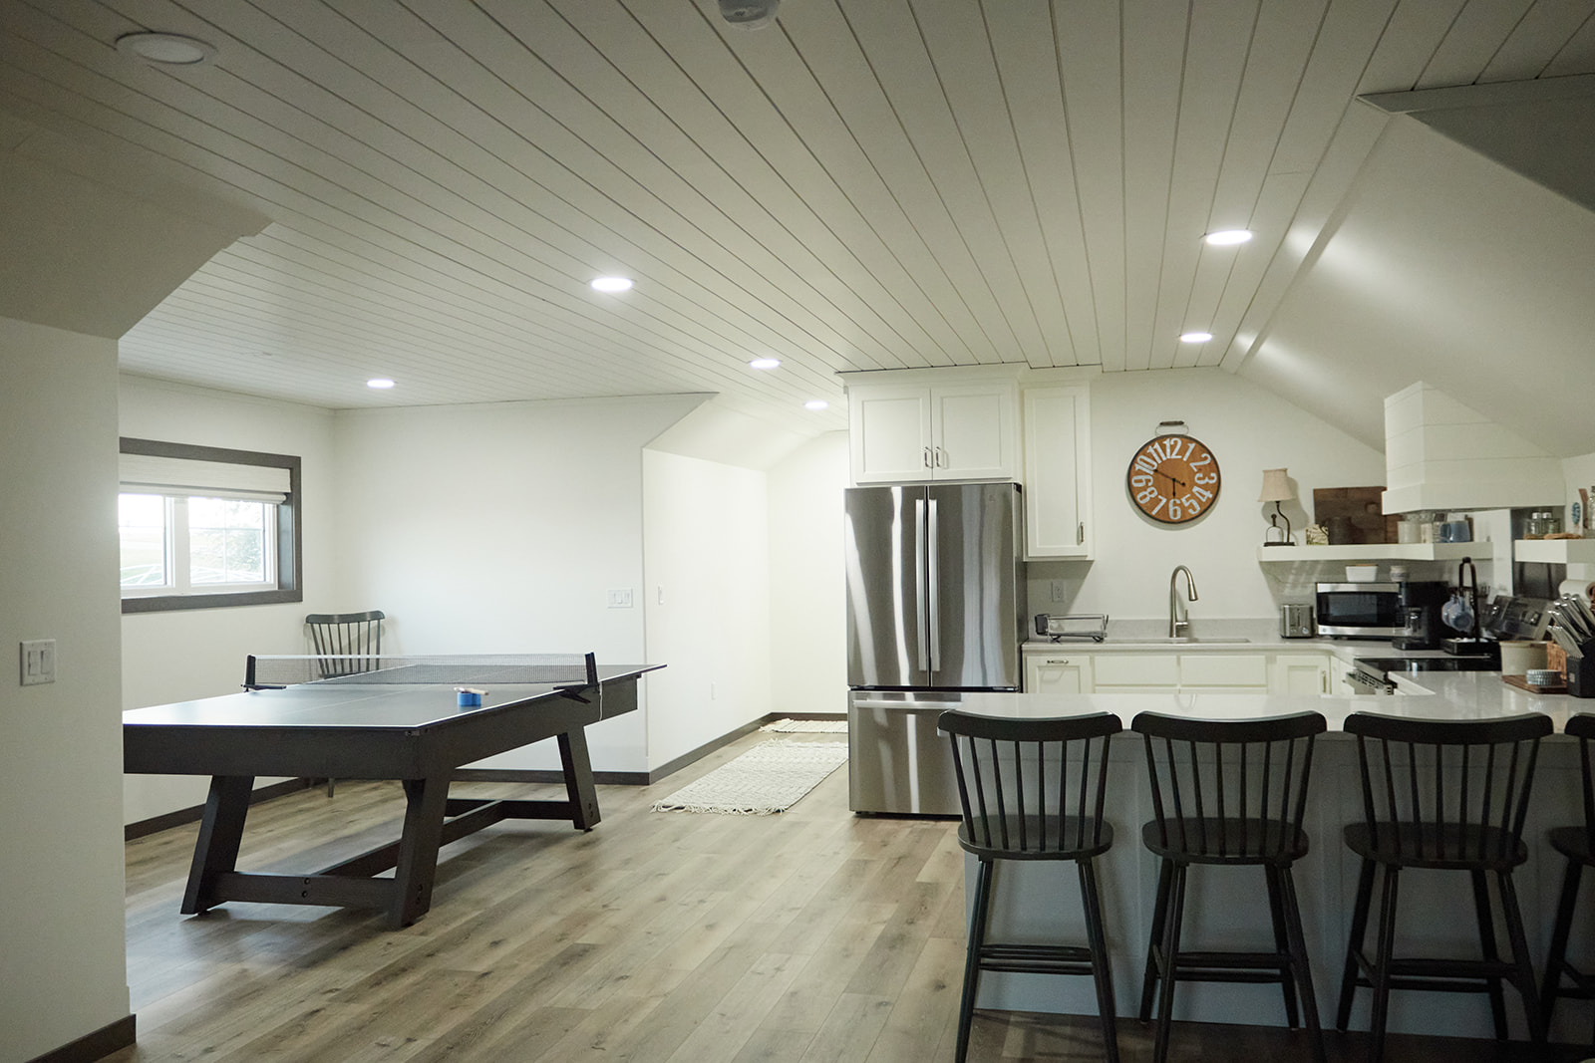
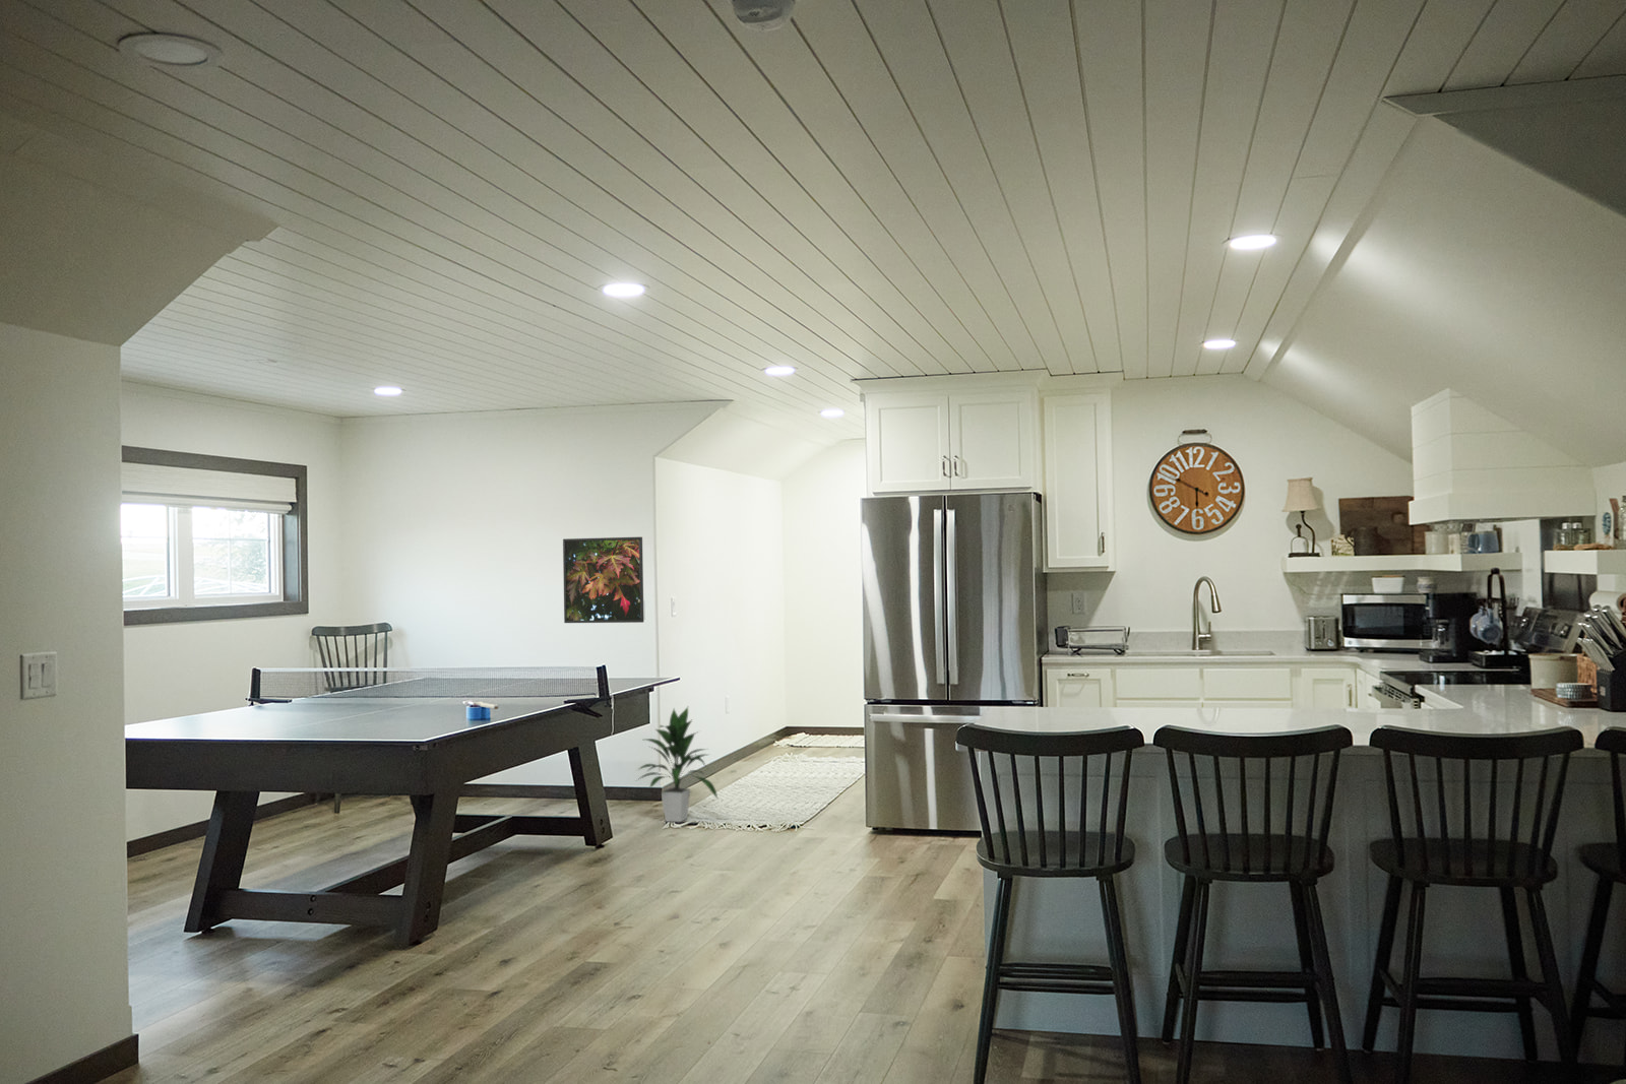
+ indoor plant (676, 763)
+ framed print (602, 580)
